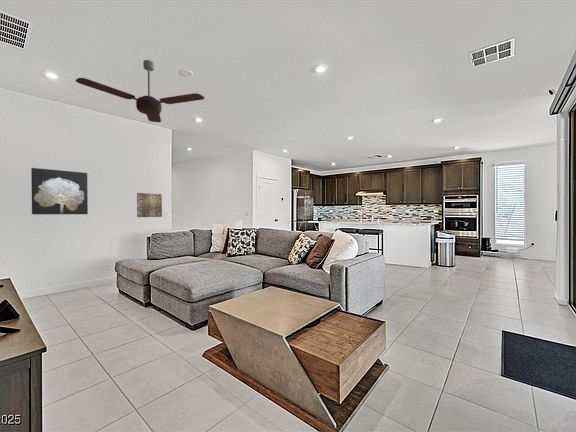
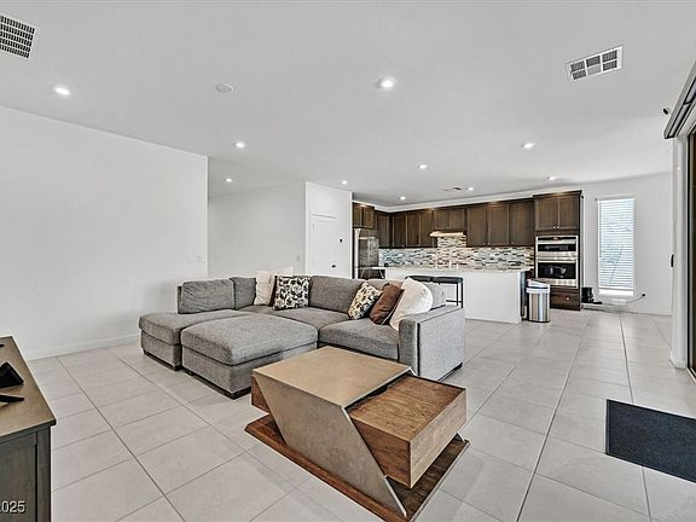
- wall art (61, 192)
- wall art (149, 205)
- ceiling fan (148, 89)
